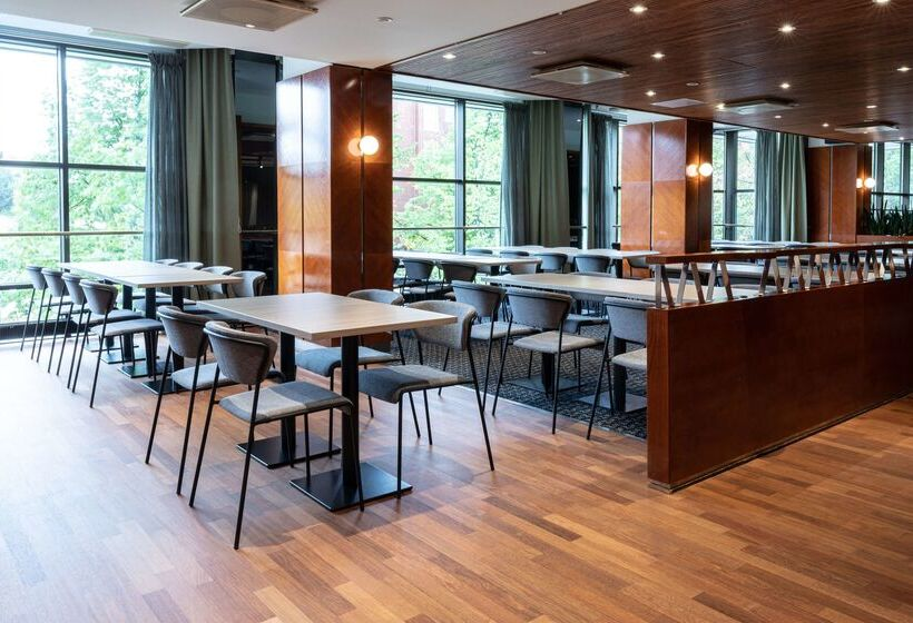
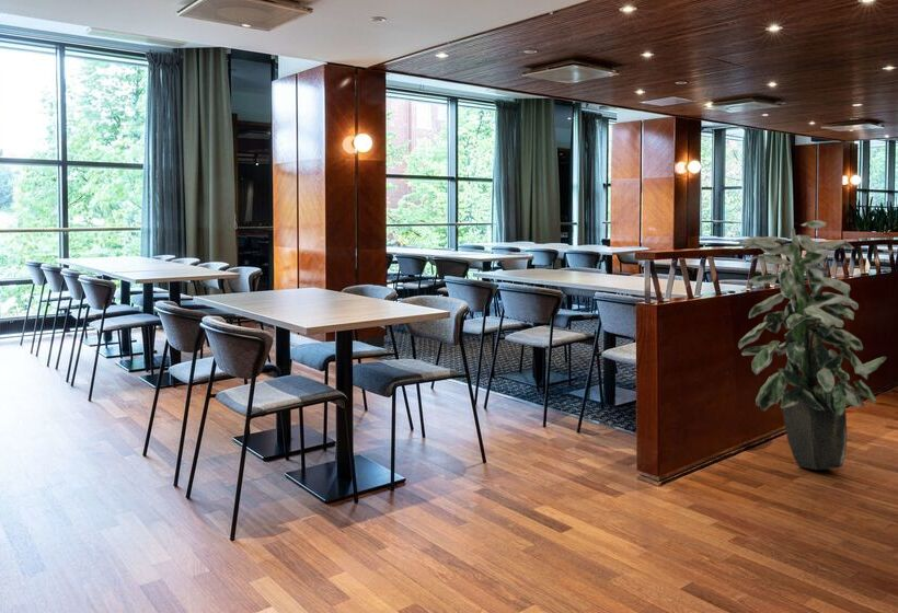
+ indoor plant (805, 345)
